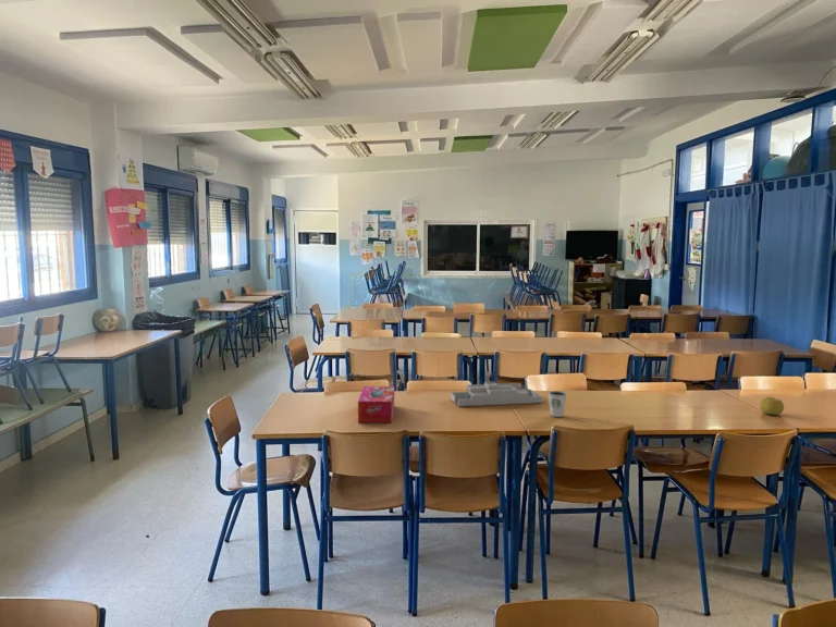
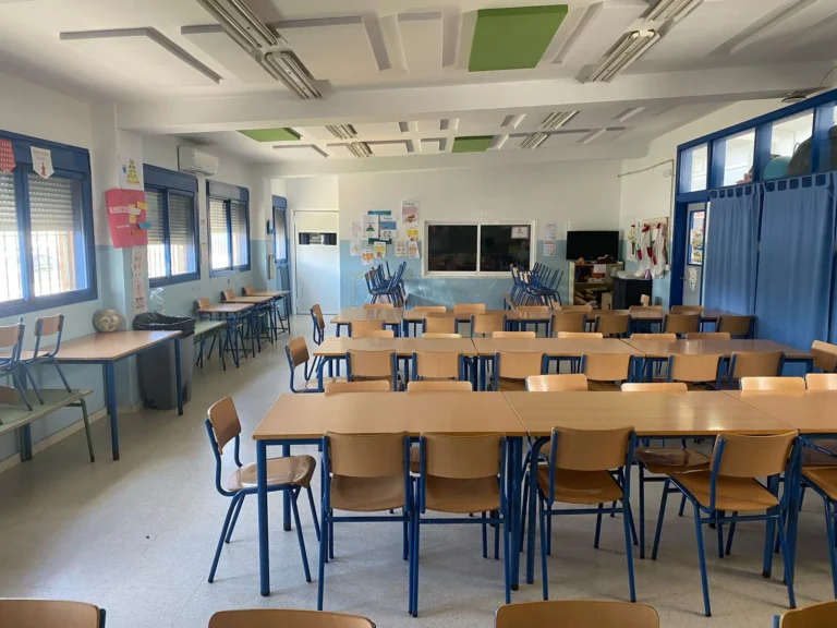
- dixie cup (556, 404)
- fruit (772, 405)
- desk organizer (495, 392)
- tissue box (377, 403)
